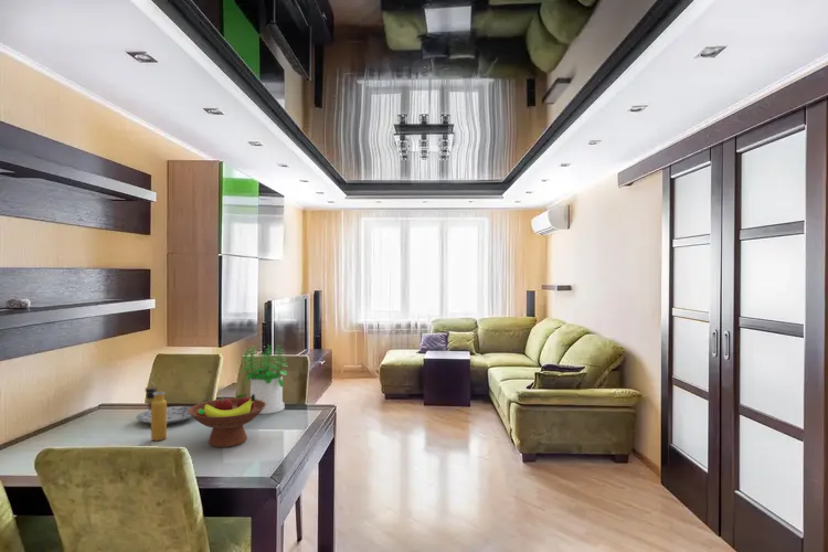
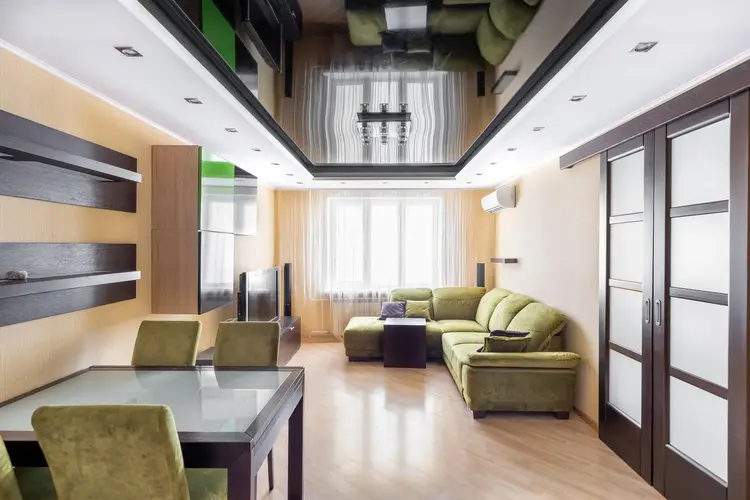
- potted plant (264, 378)
- water bottle (155, 410)
- fruit bowl (227, 417)
- plate (168, 416)
